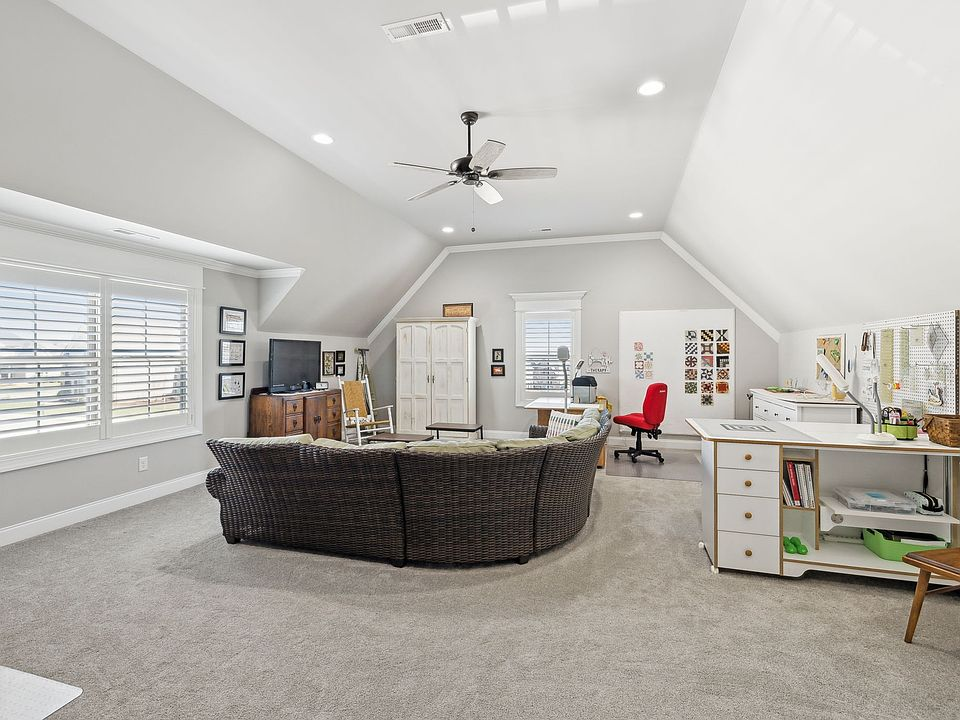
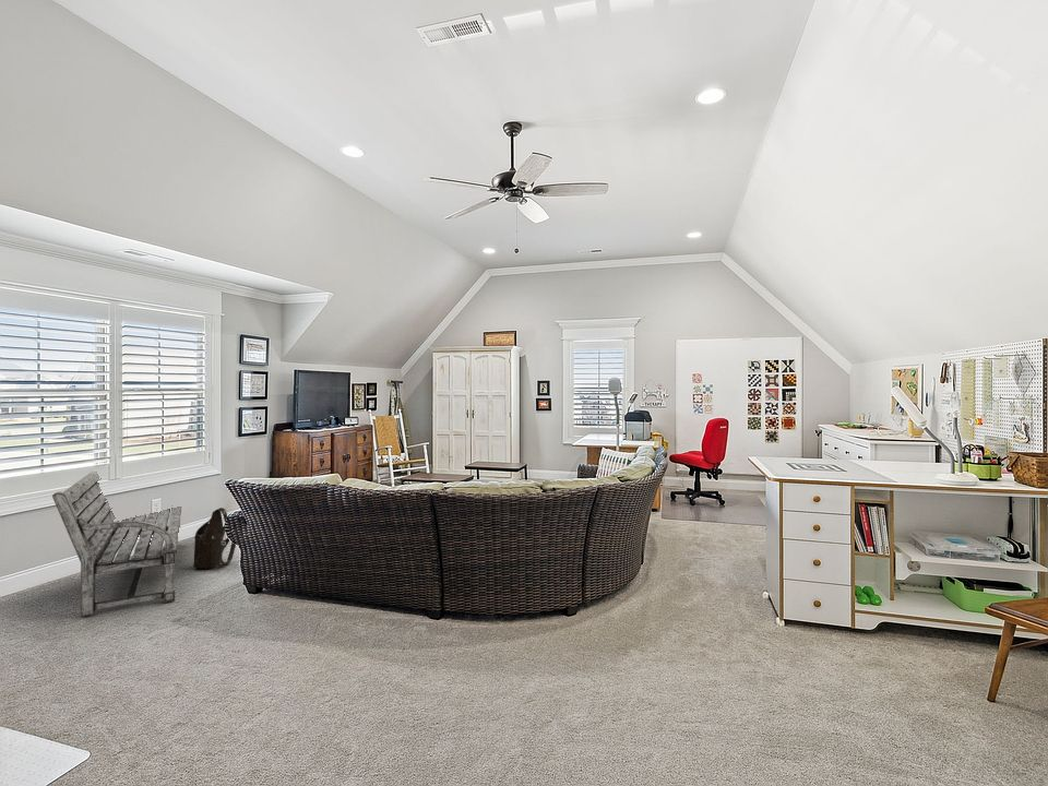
+ shoulder bag (214, 536)
+ bench (132, 519)
